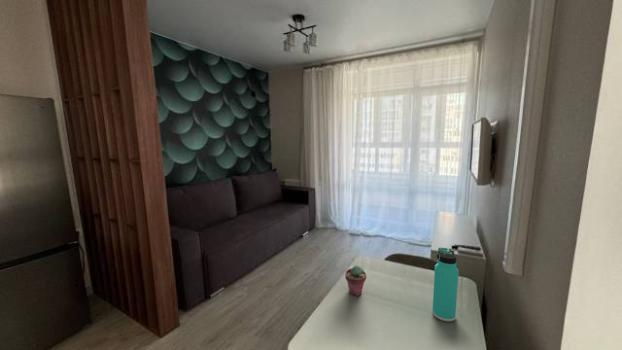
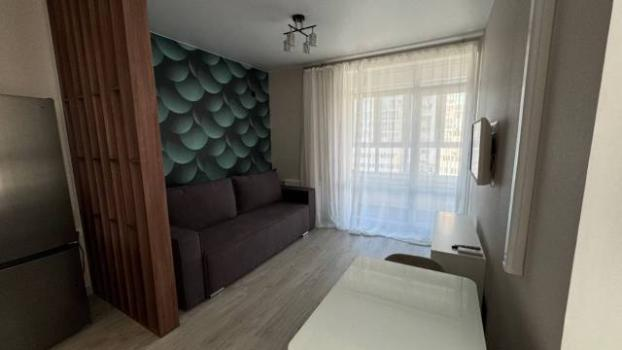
- potted succulent (355, 278)
- thermos bottle (445, 282)
